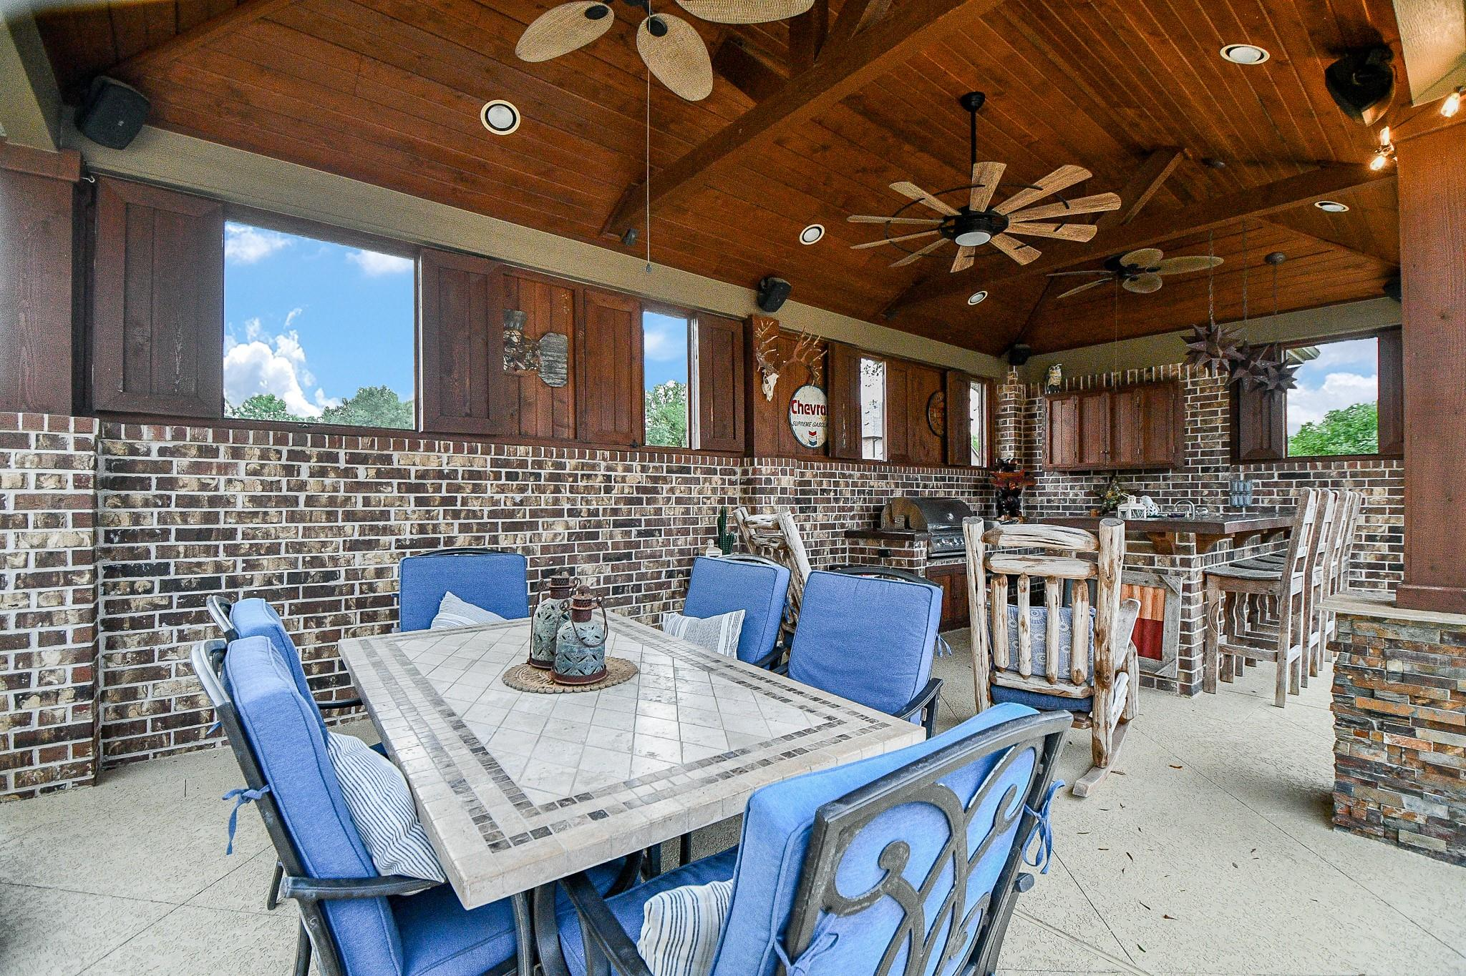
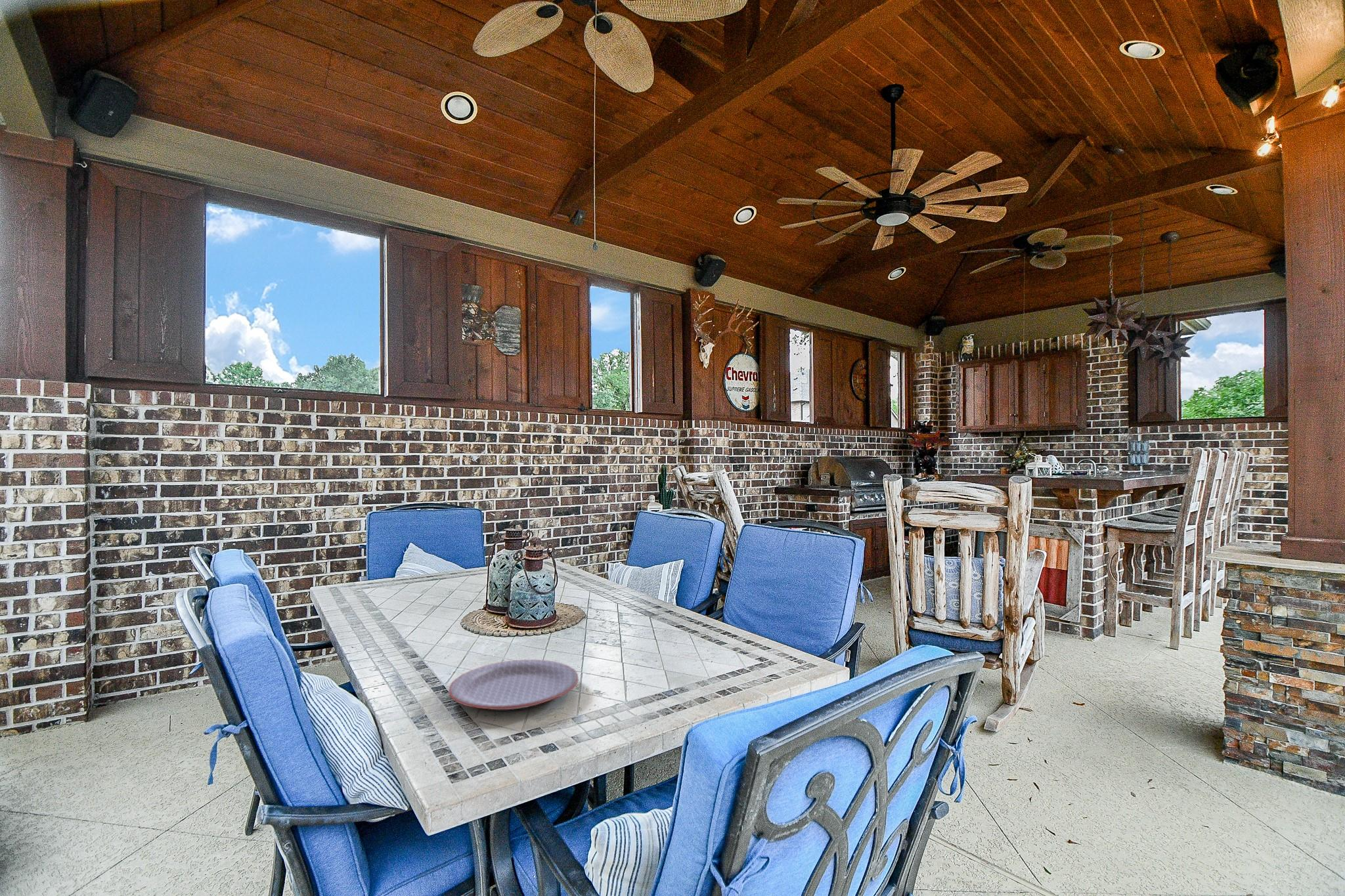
+ plate (515, 686)
